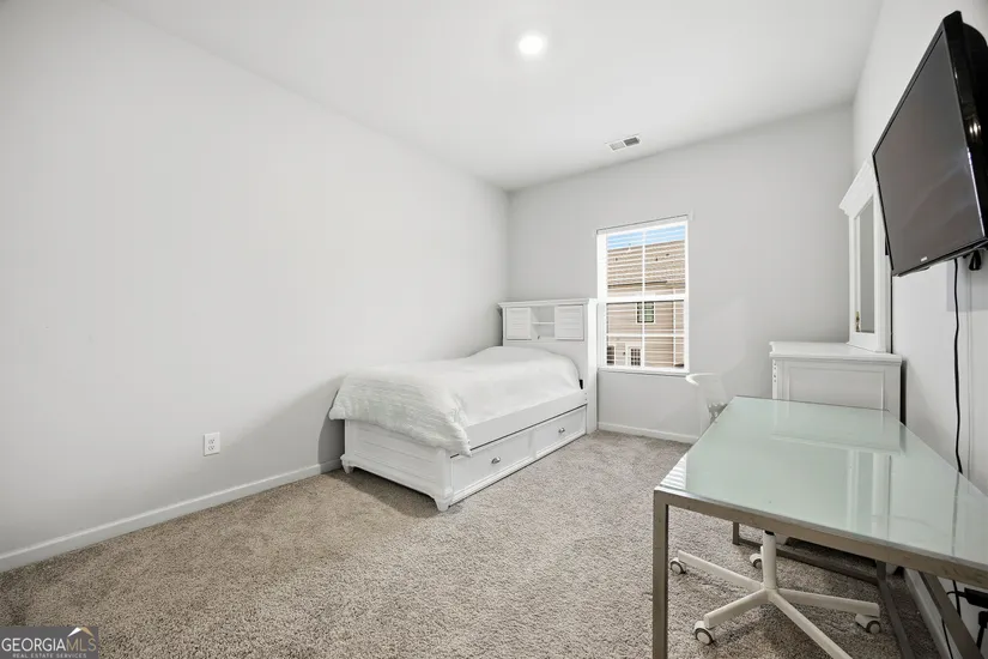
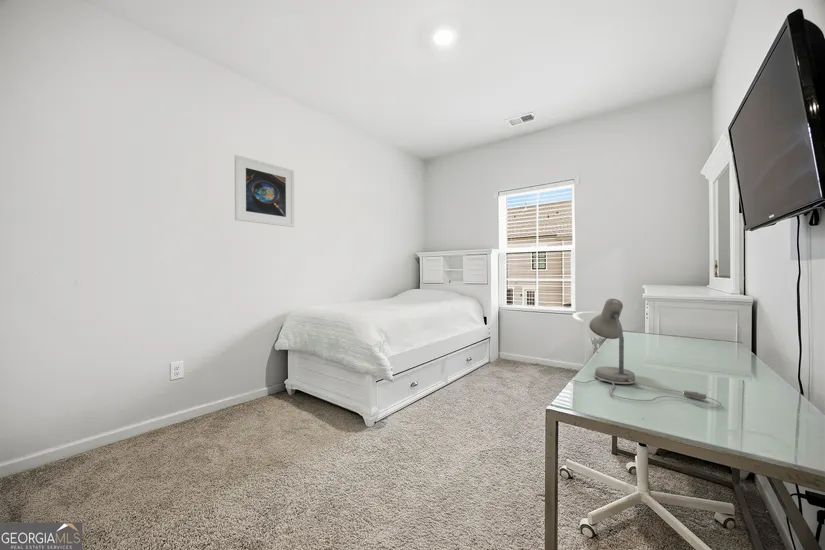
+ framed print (266, 193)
+ desk lamp (623, 342)
